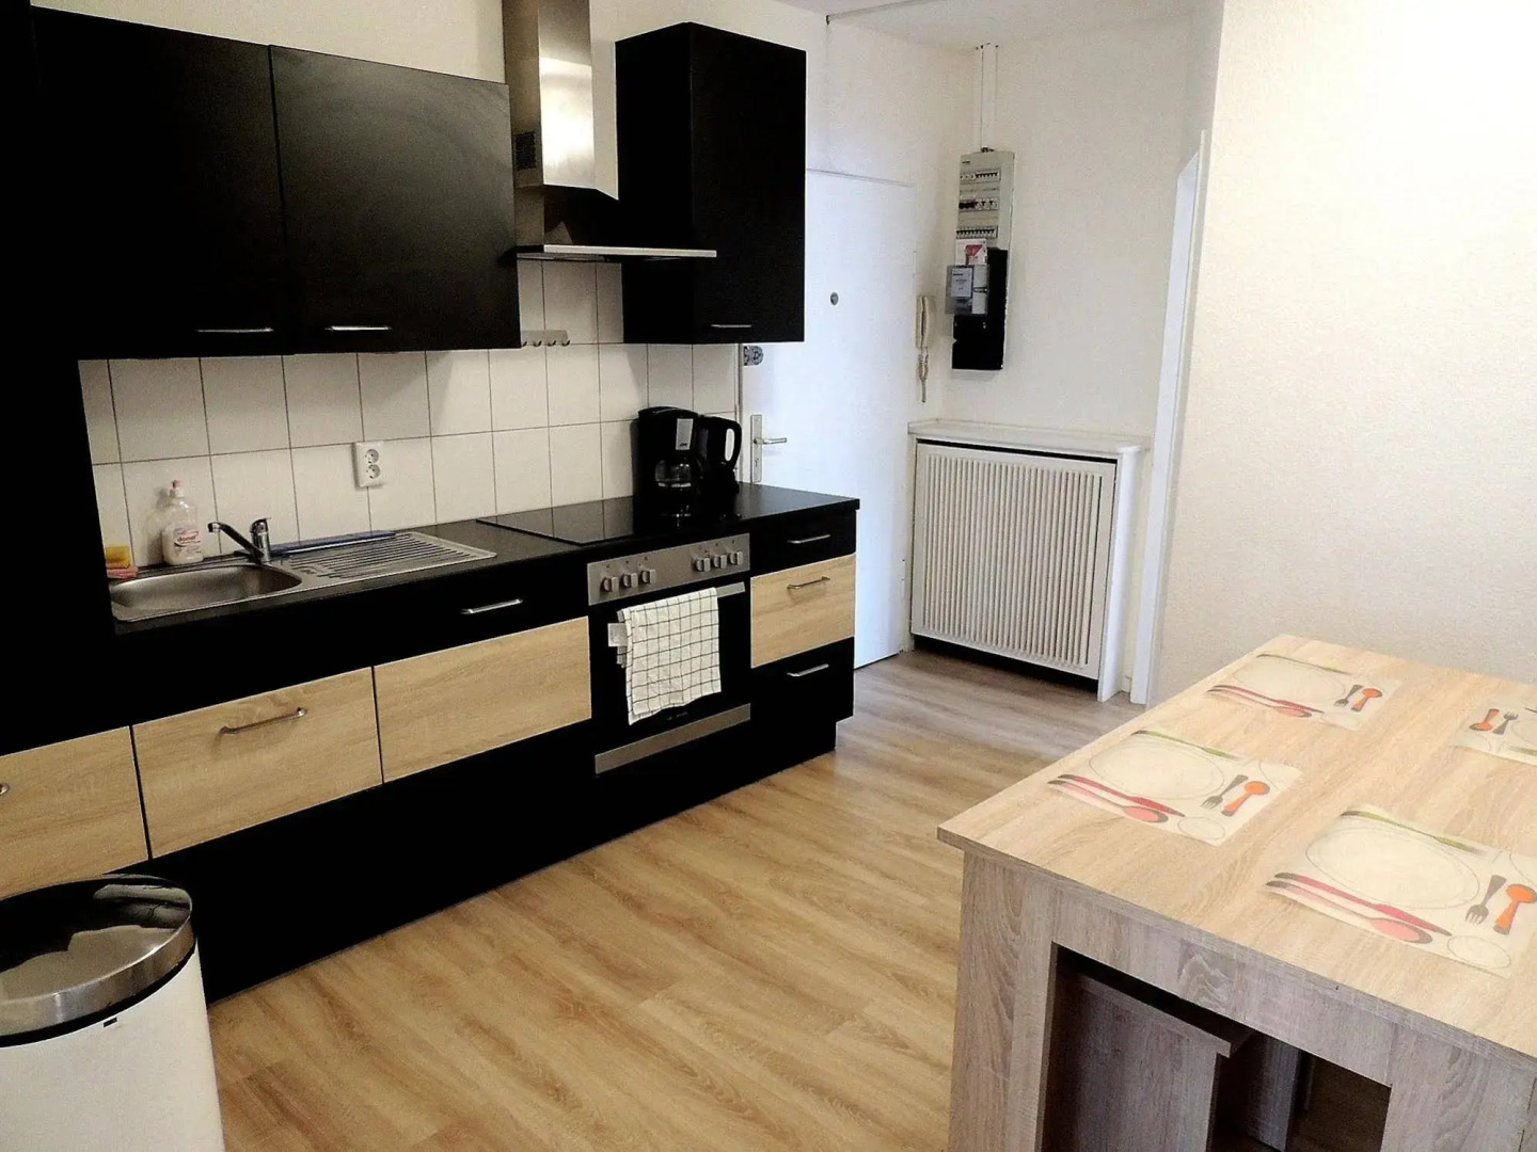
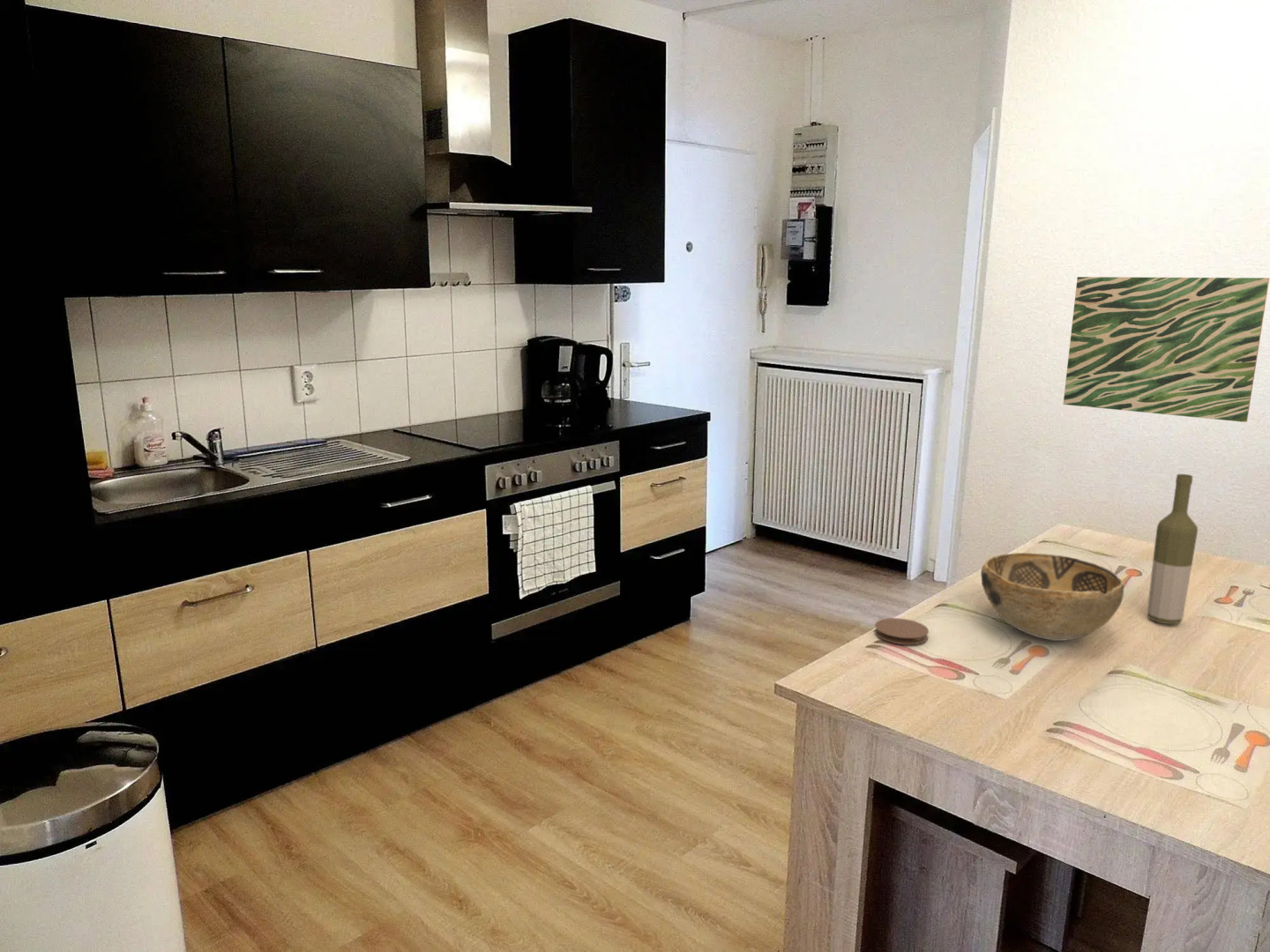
+ wall art (1158, 346)
+ bottle (1174, 549)
+ decorative bowl (1048, 601)
+ coaster (901, 630)
